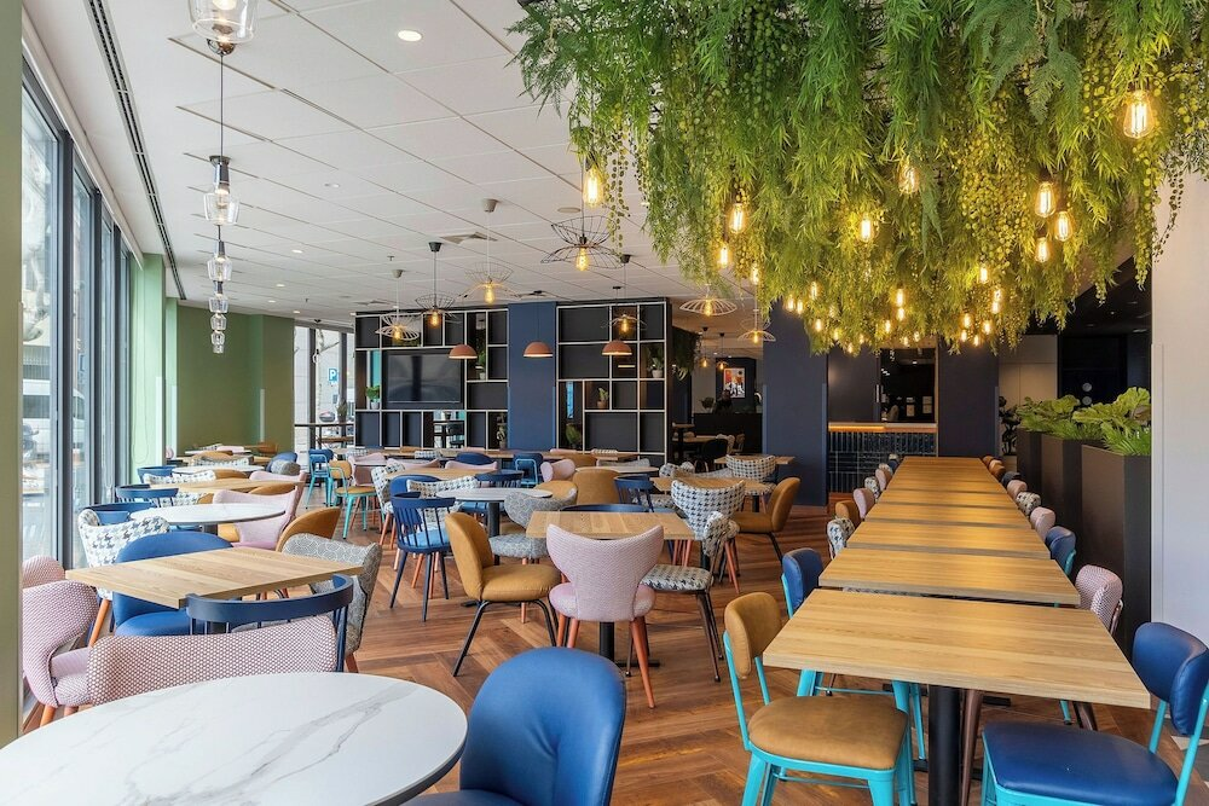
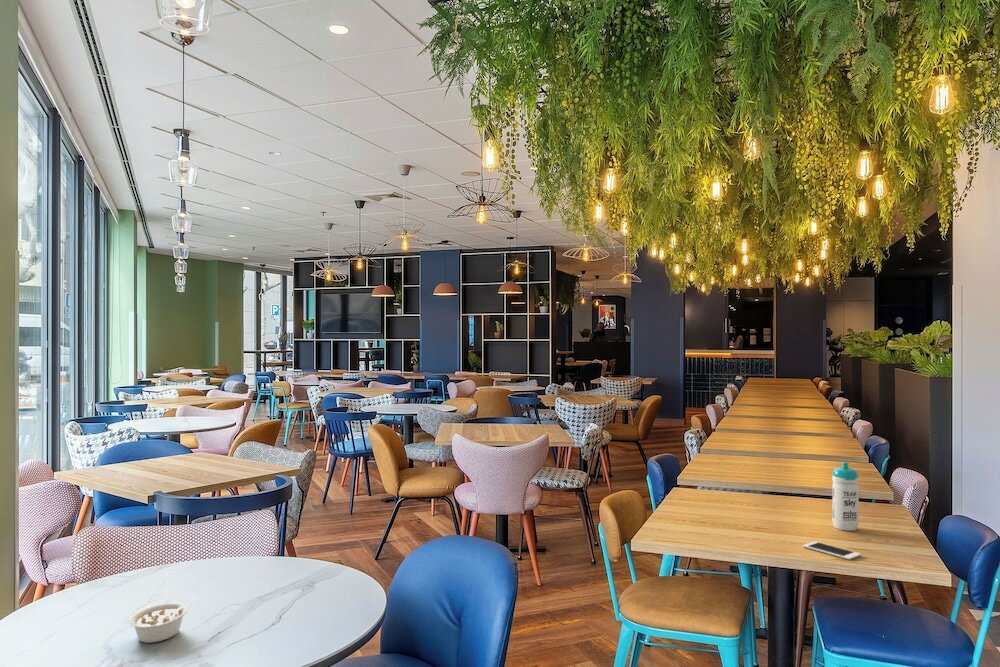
+ legume (160, 621)
+ cell phone (831, 550)
+ water bottle (845, 495)
